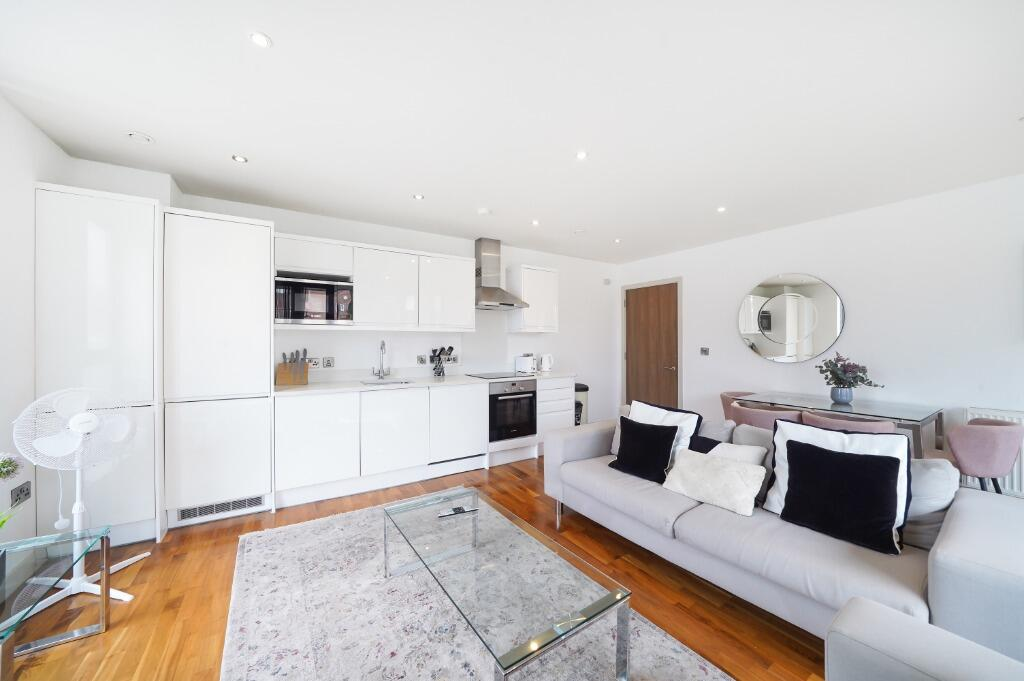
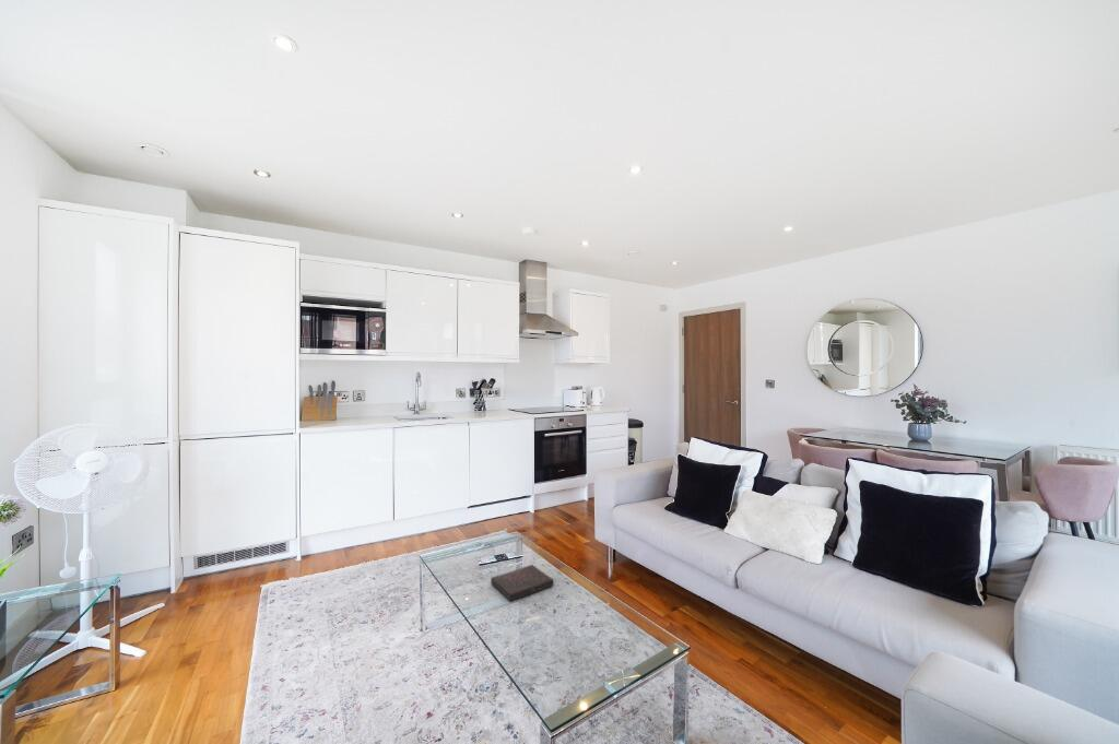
+ book (521, 581)
